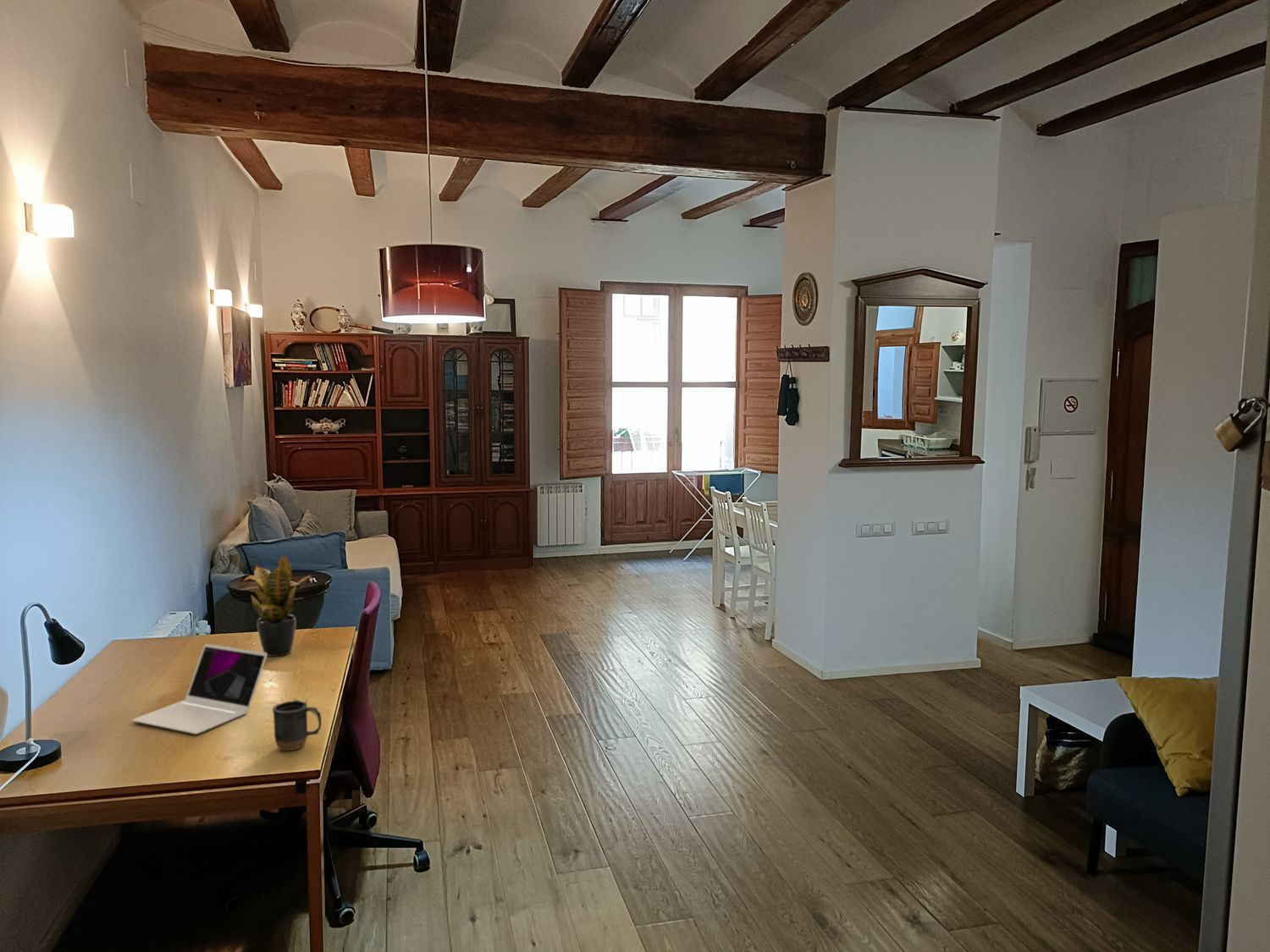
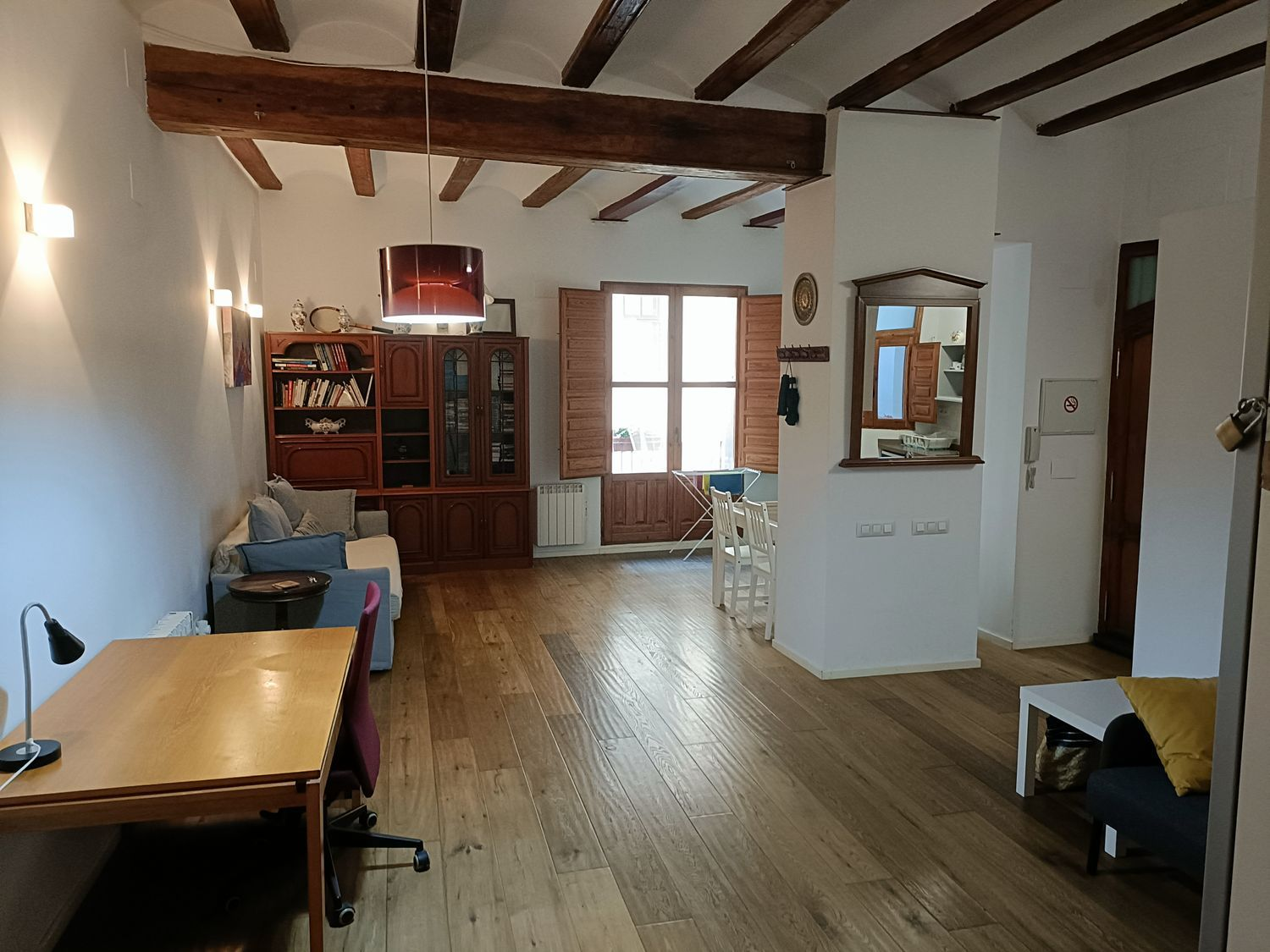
- potted plant (273, 603)
- mug (296, 724)
- laptop (201, 683)
